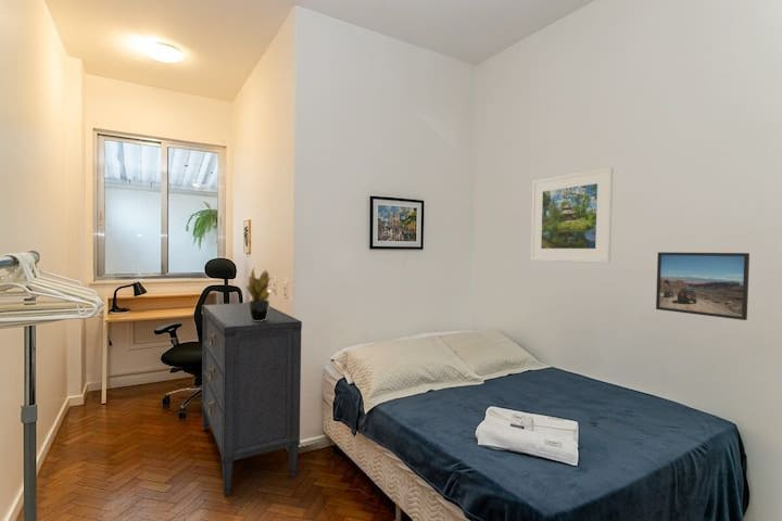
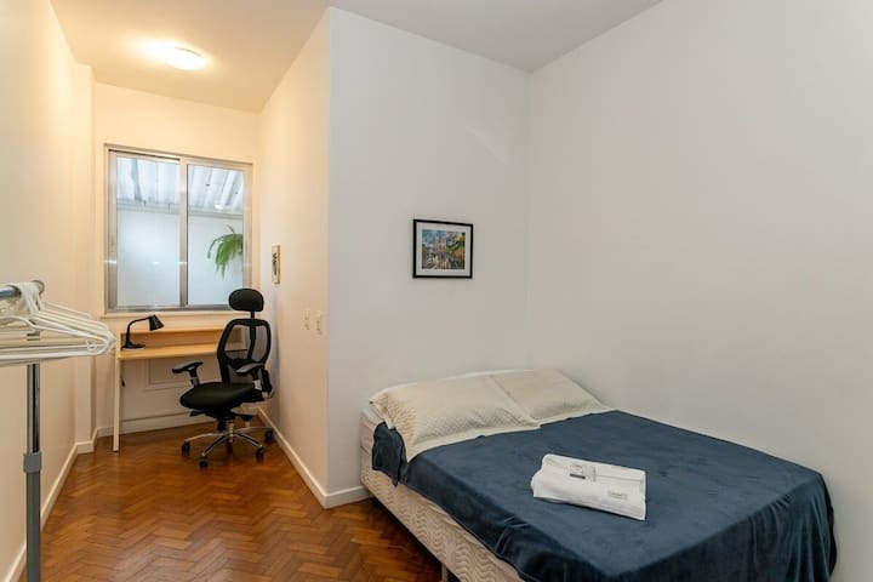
- potted plant (260, 292)
- dresser (244, 381)
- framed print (567, 218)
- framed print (698, 283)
